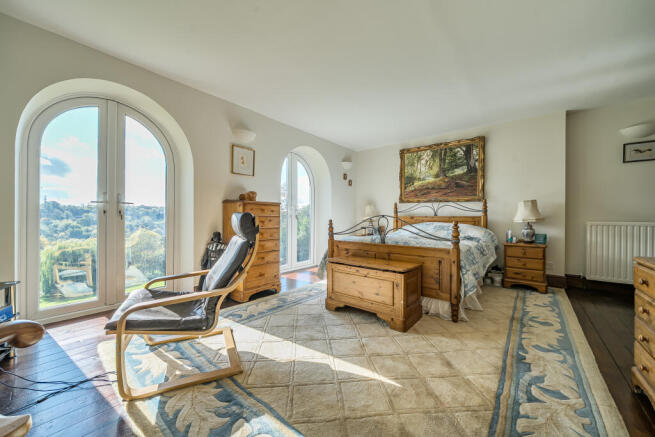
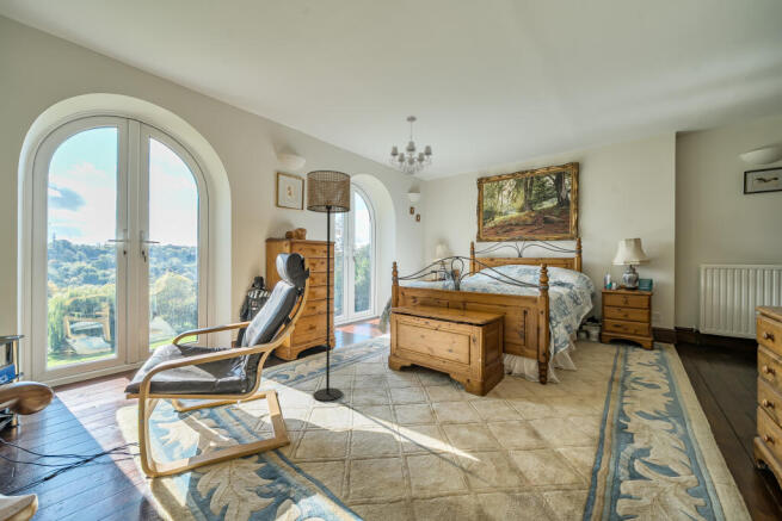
+ floor lamp (327, 285)
+ chandelier (411, 145)
